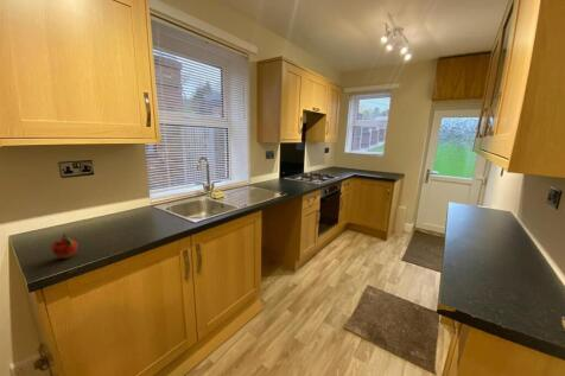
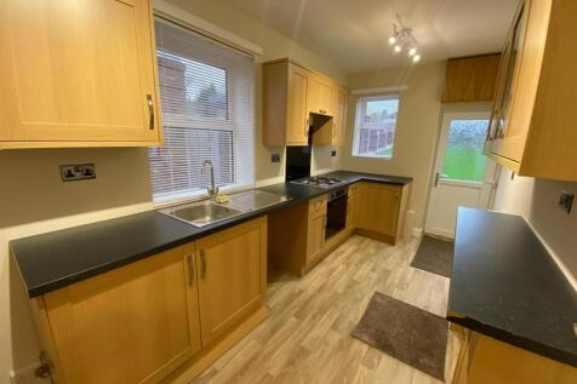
- fruit (65, 246)
